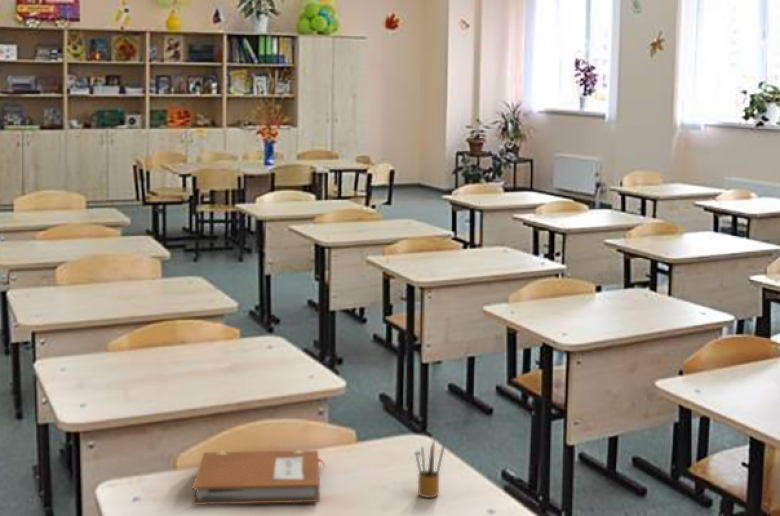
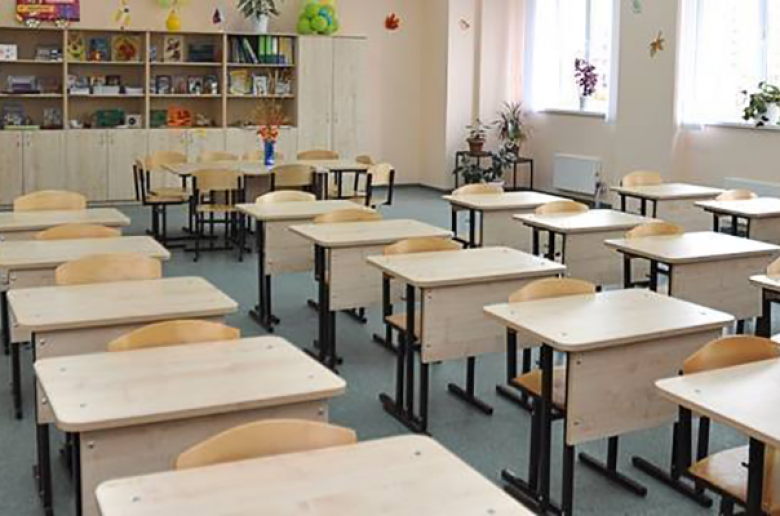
- notebook (262, 474)
- pencil box (429, 469)
